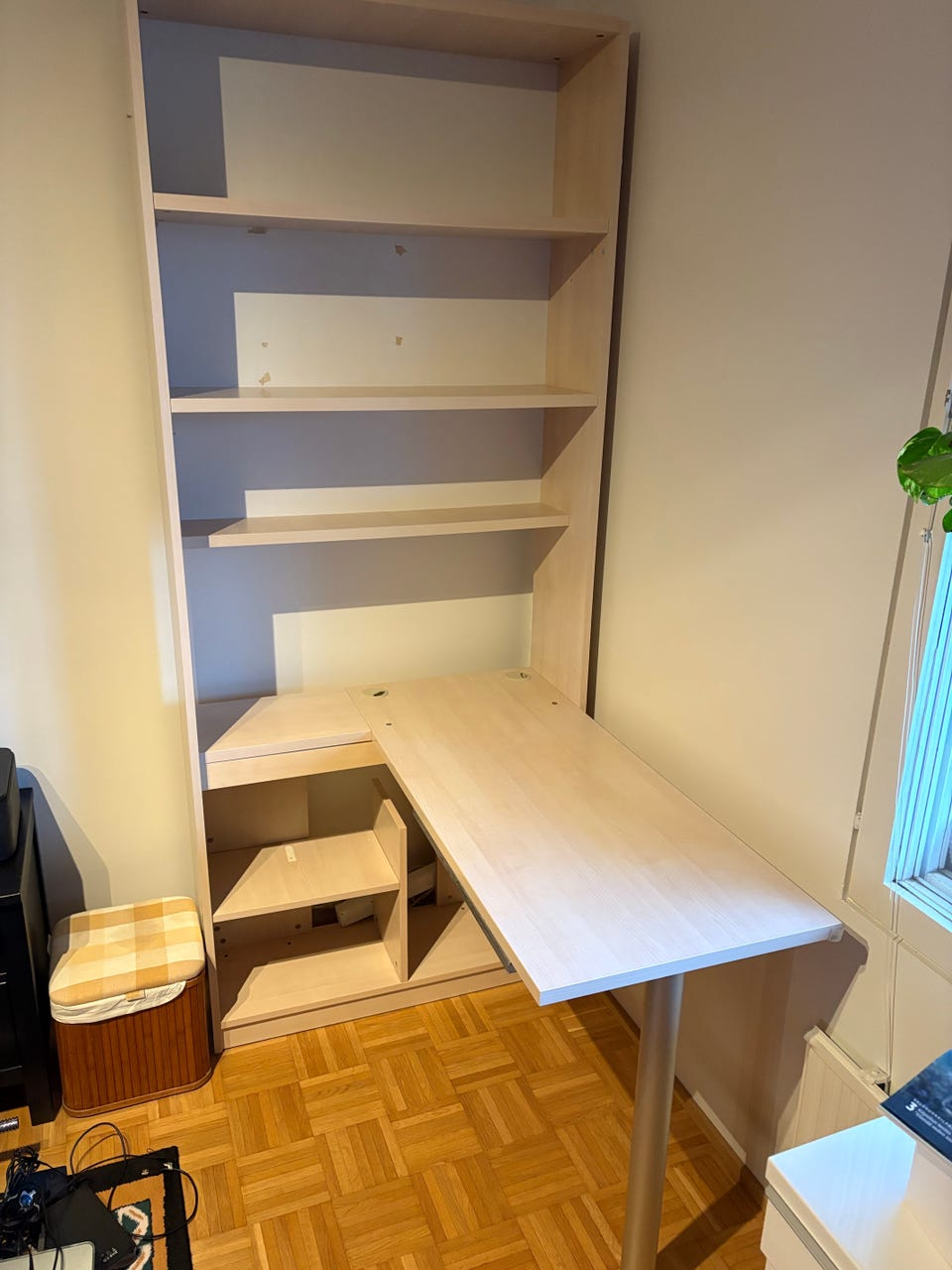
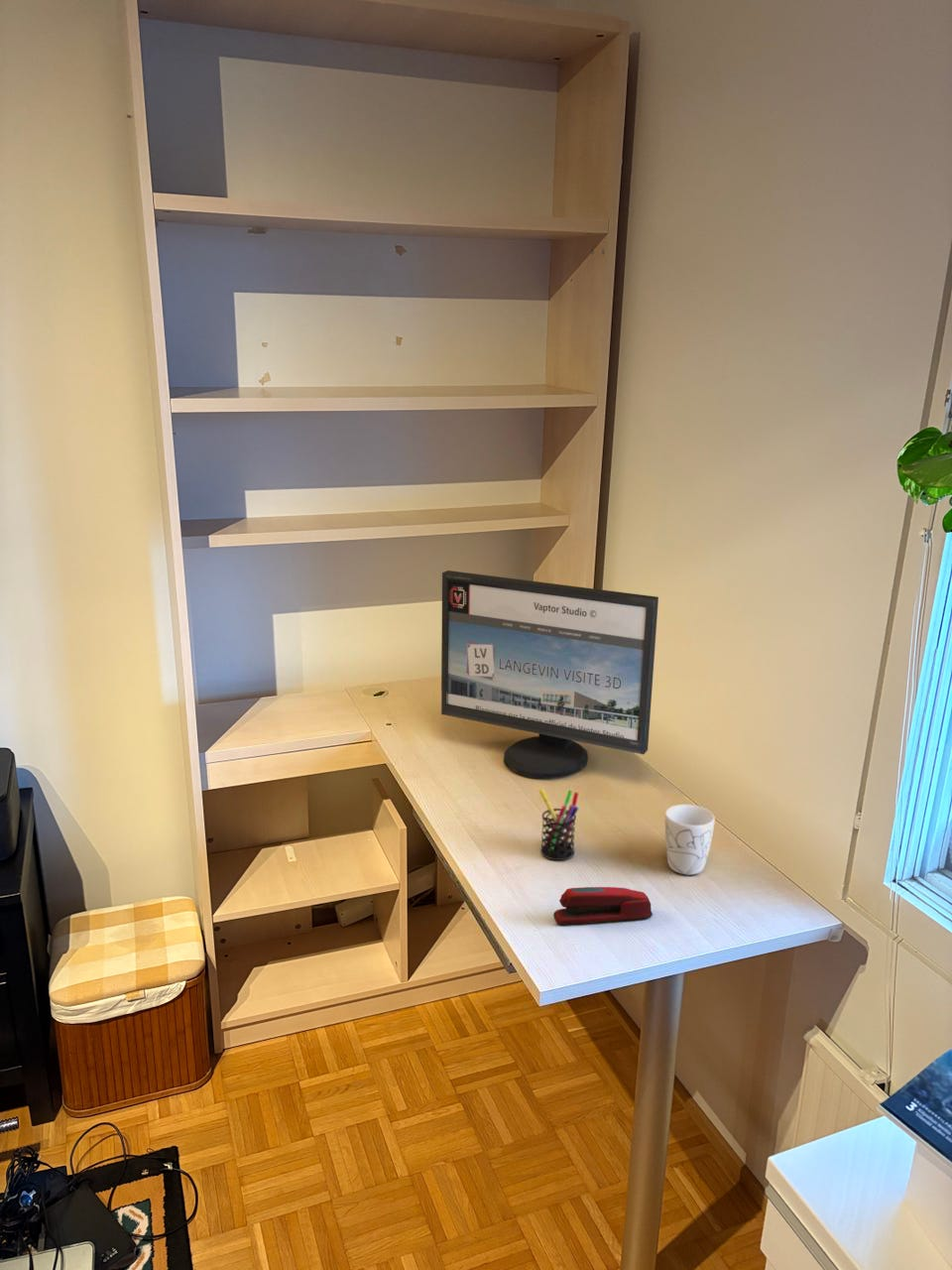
+ mug (687, 836)
+ stapler (604, 902)
+ computer monitor (547, 672)
+ pen holder (562, 820)
